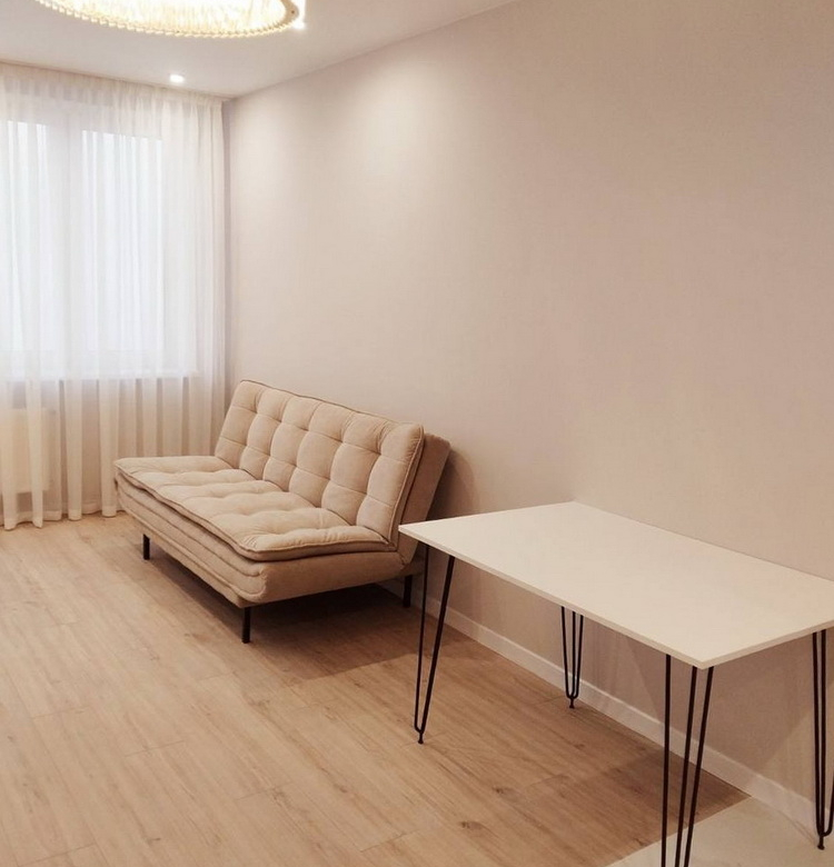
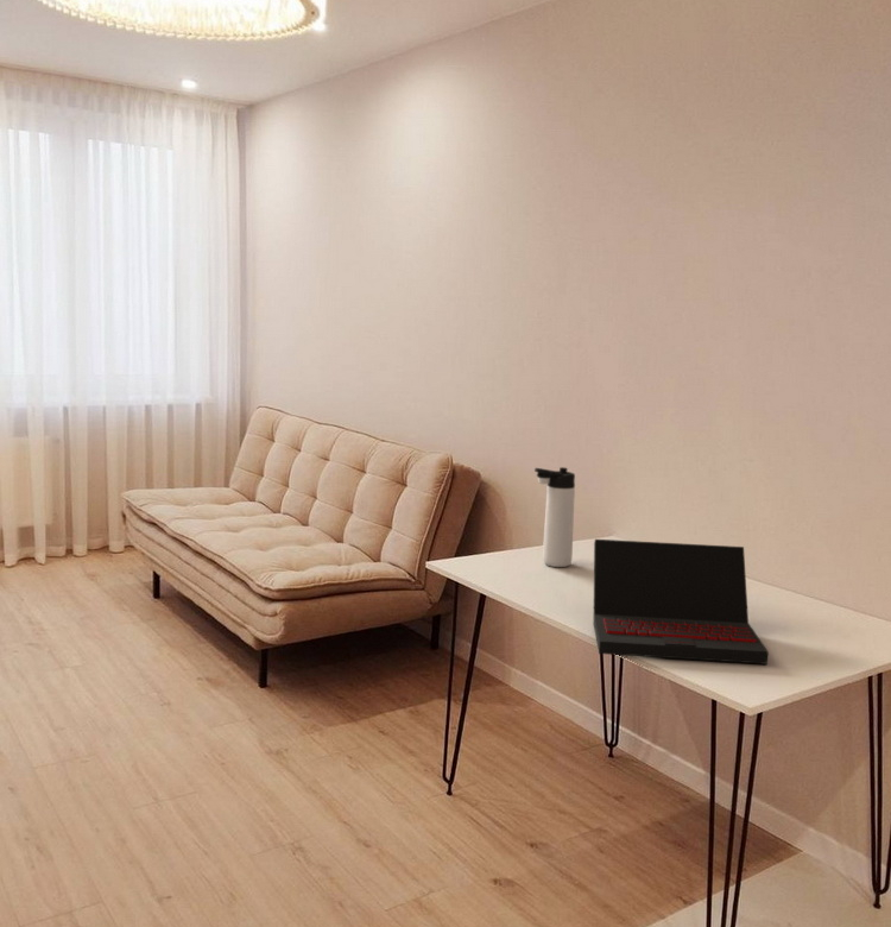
+ laptop (674, 595)
+ thermos bottle (552, 516)
